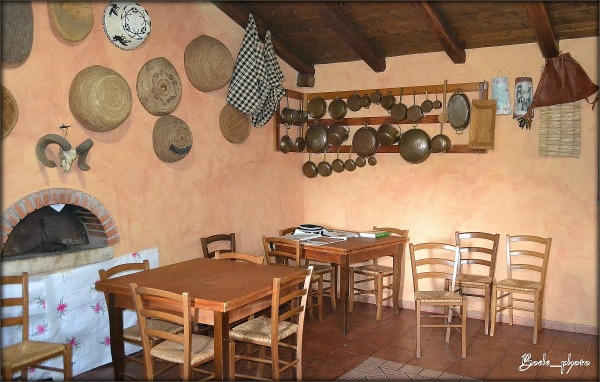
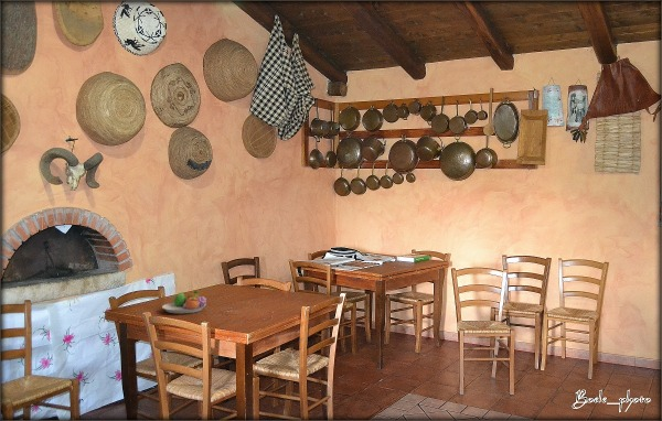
+ fruit bowl (184, 301)
